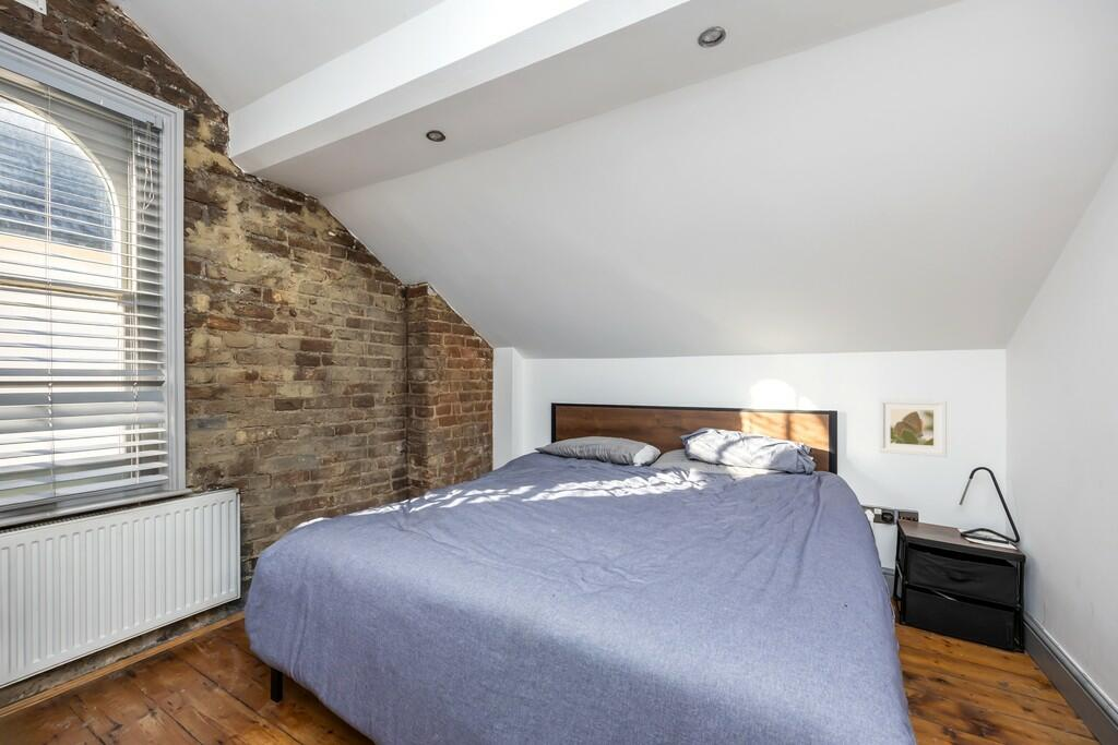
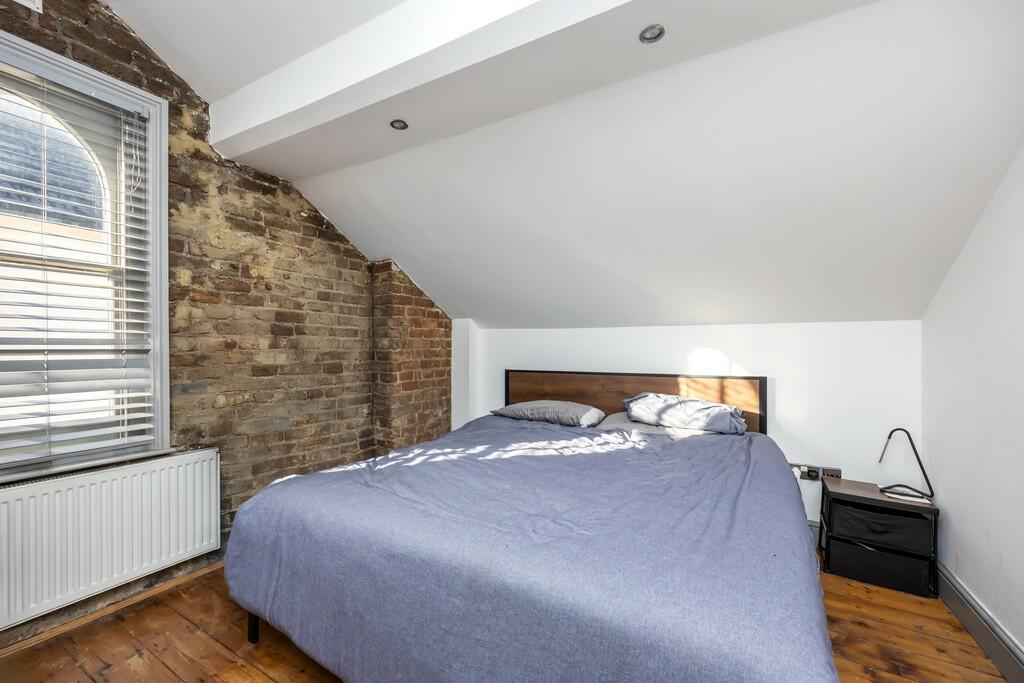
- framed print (911, 426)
